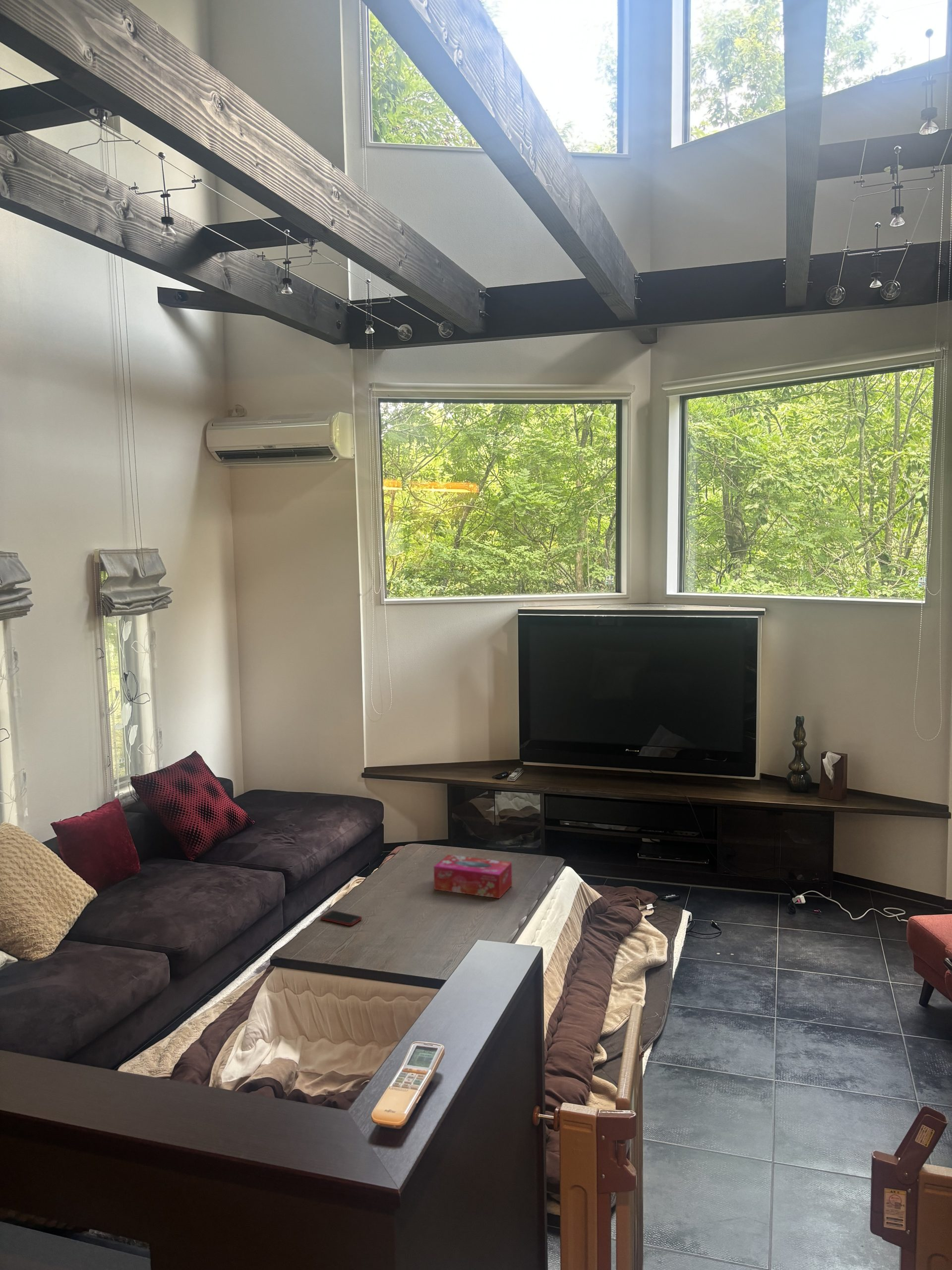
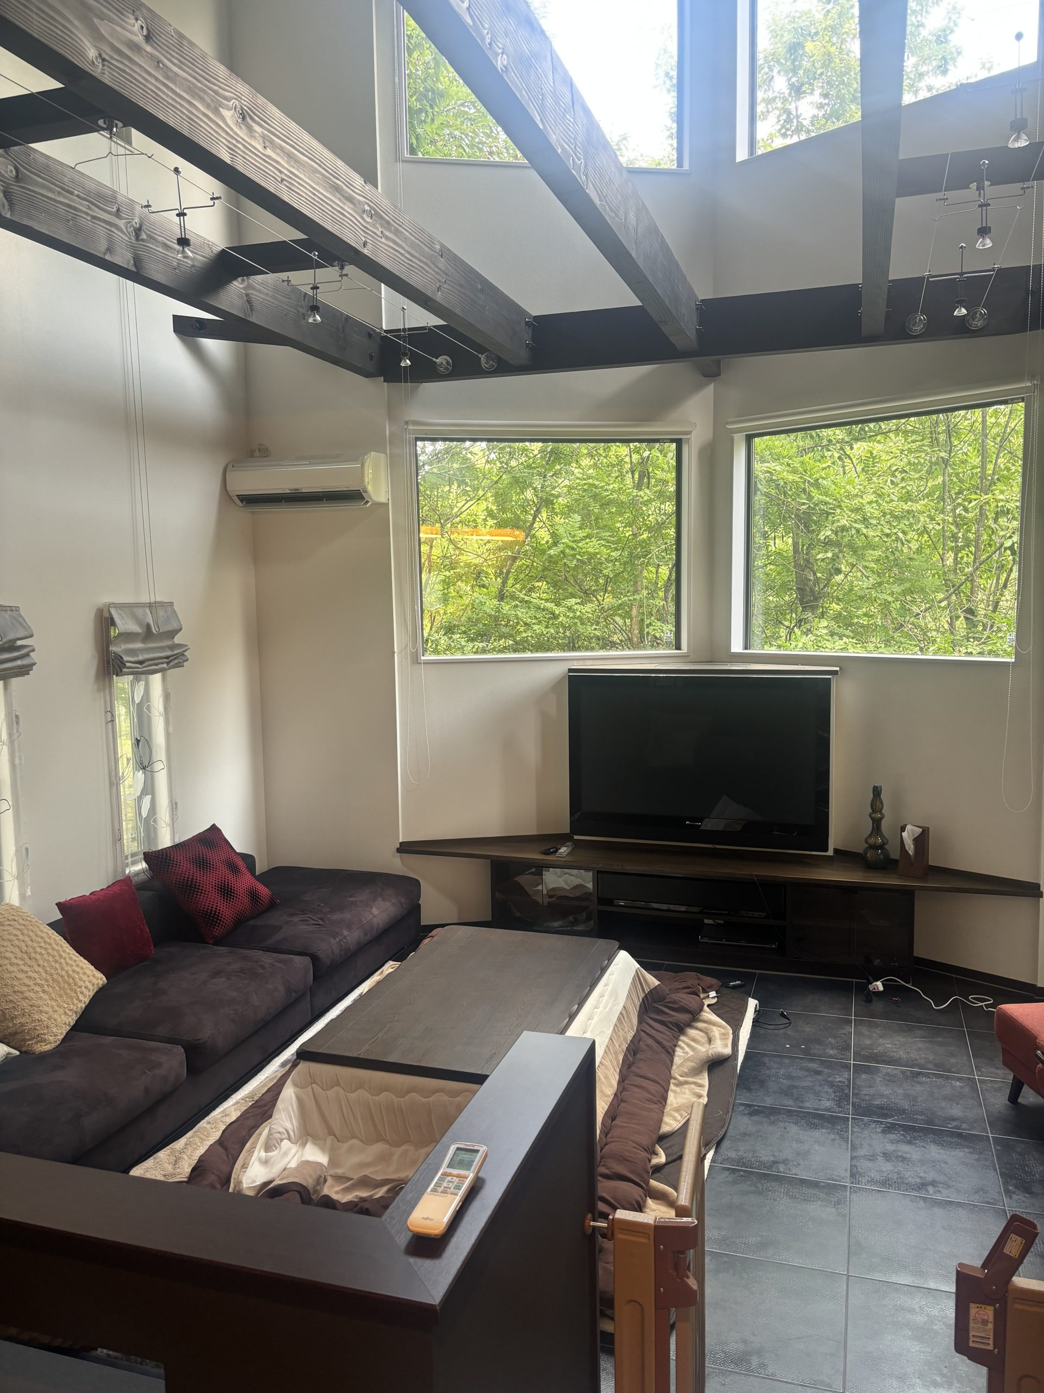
- tissue box (473, 876)
- cell phone (341, 918)
